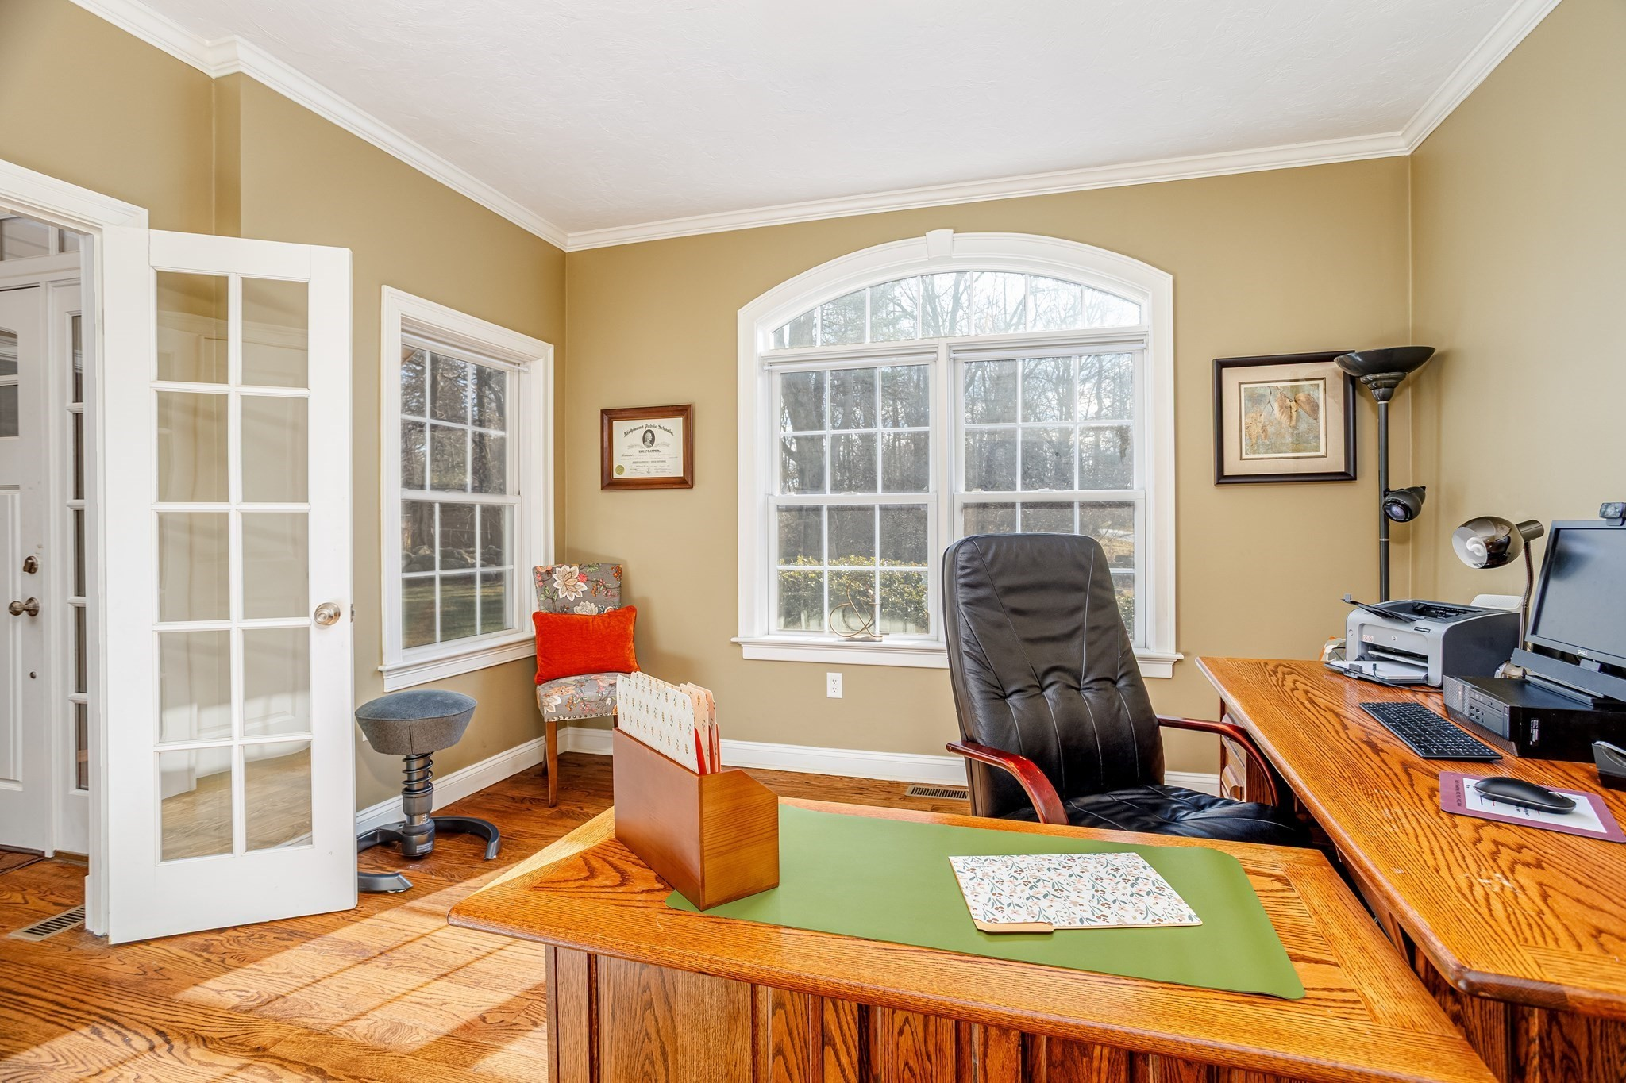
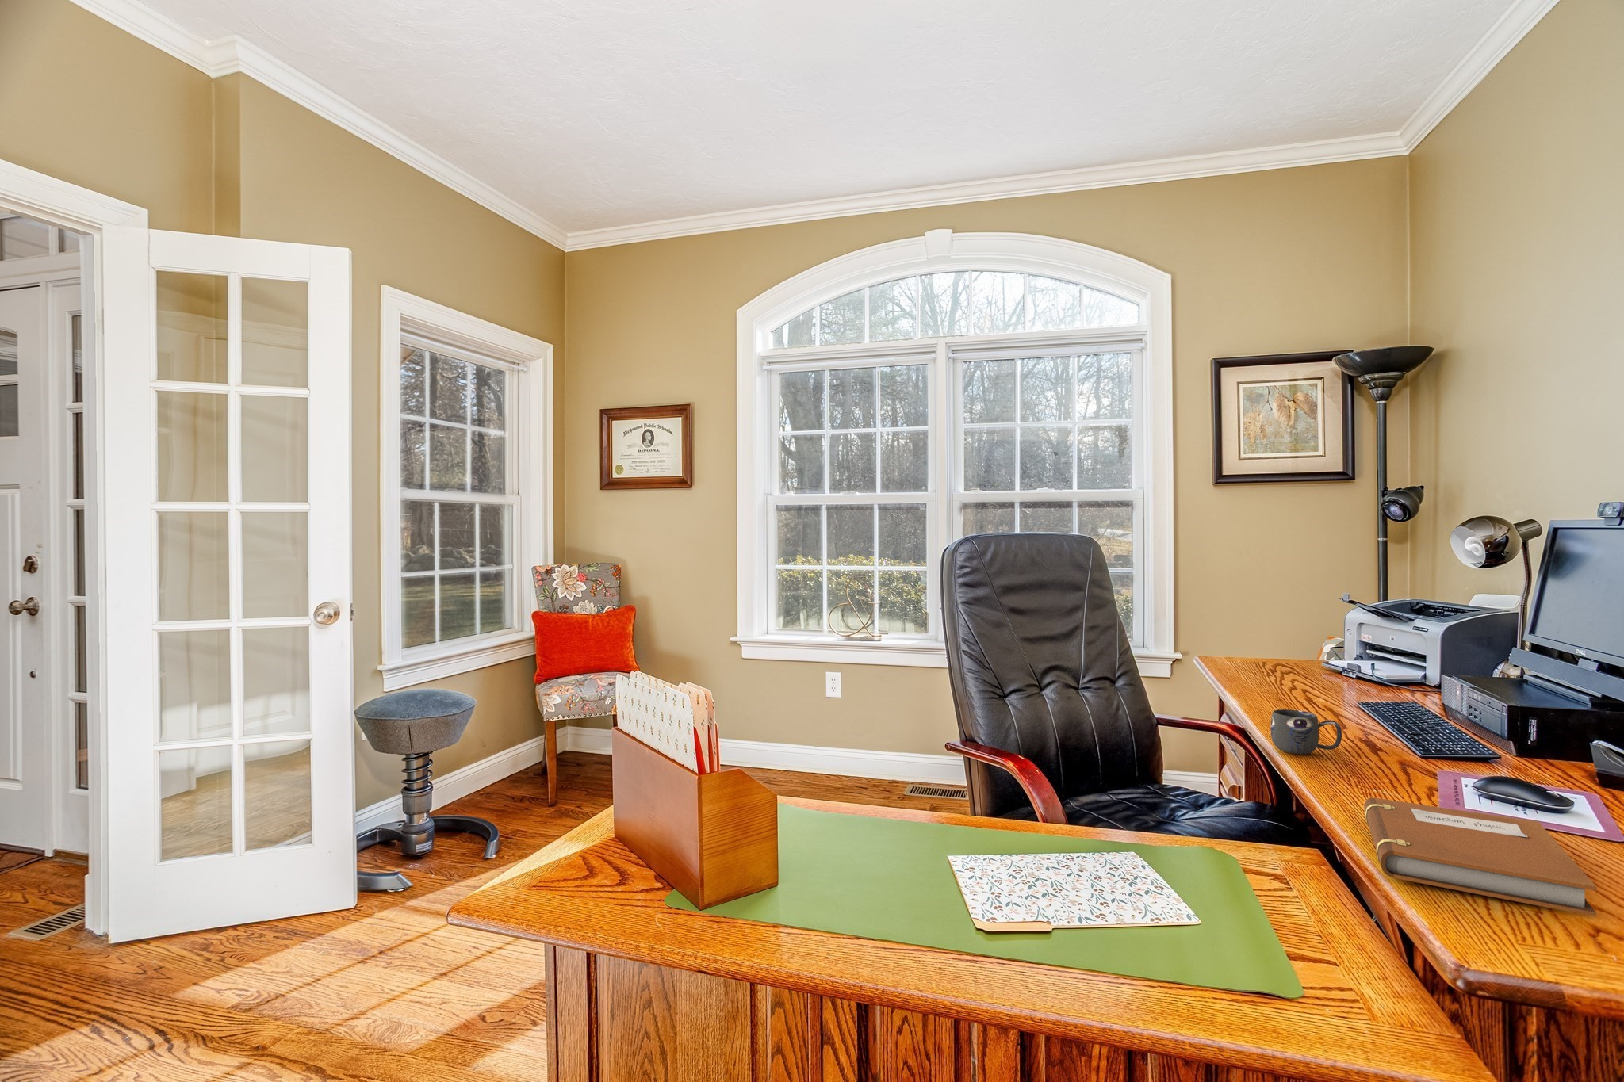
+ notebook (1461, 845)
+ mug (1305, 733)
